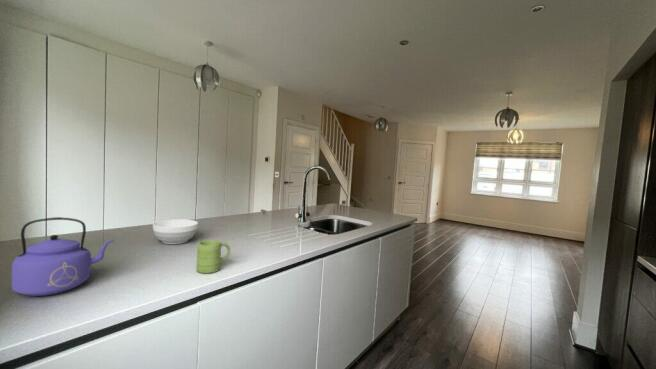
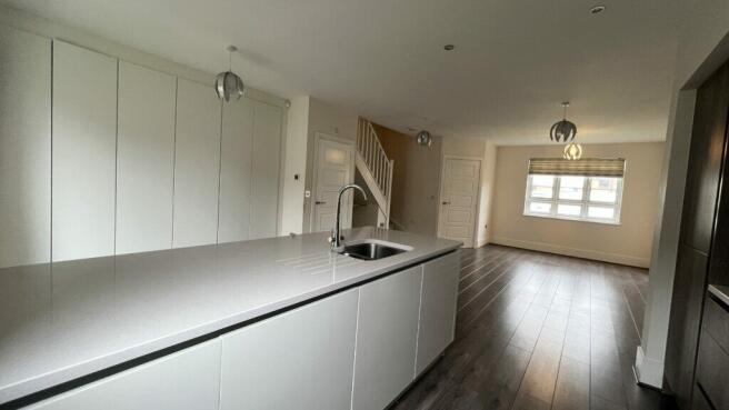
- bowl (175, 232)
- mug (214, 255)
- kettle (67, 251)
